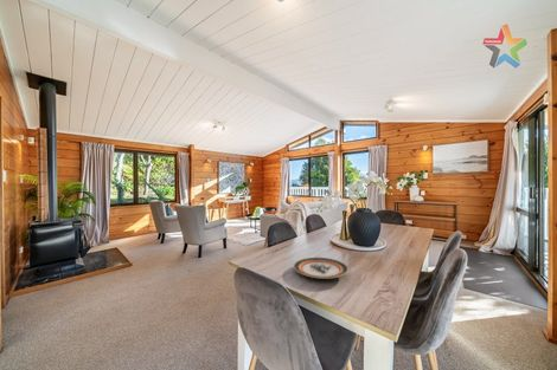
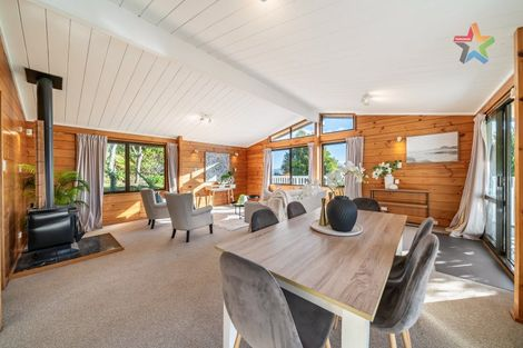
- plate (320, 268)
